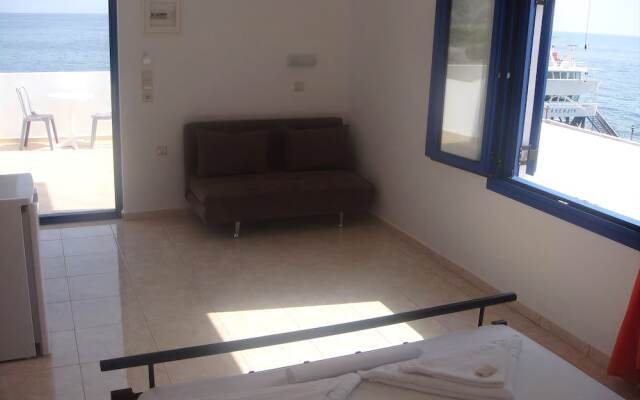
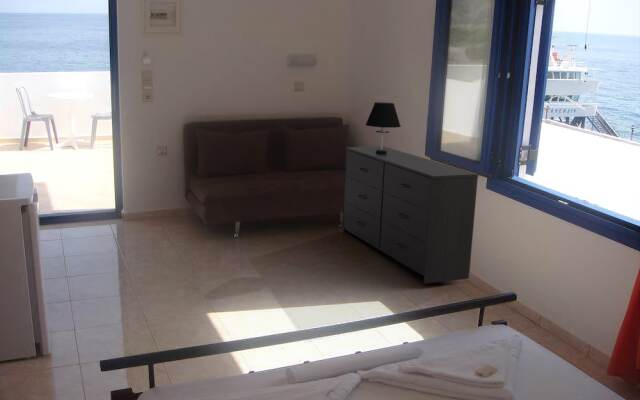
+ table lamp (382, 128)
+ dresser (400, 207)
